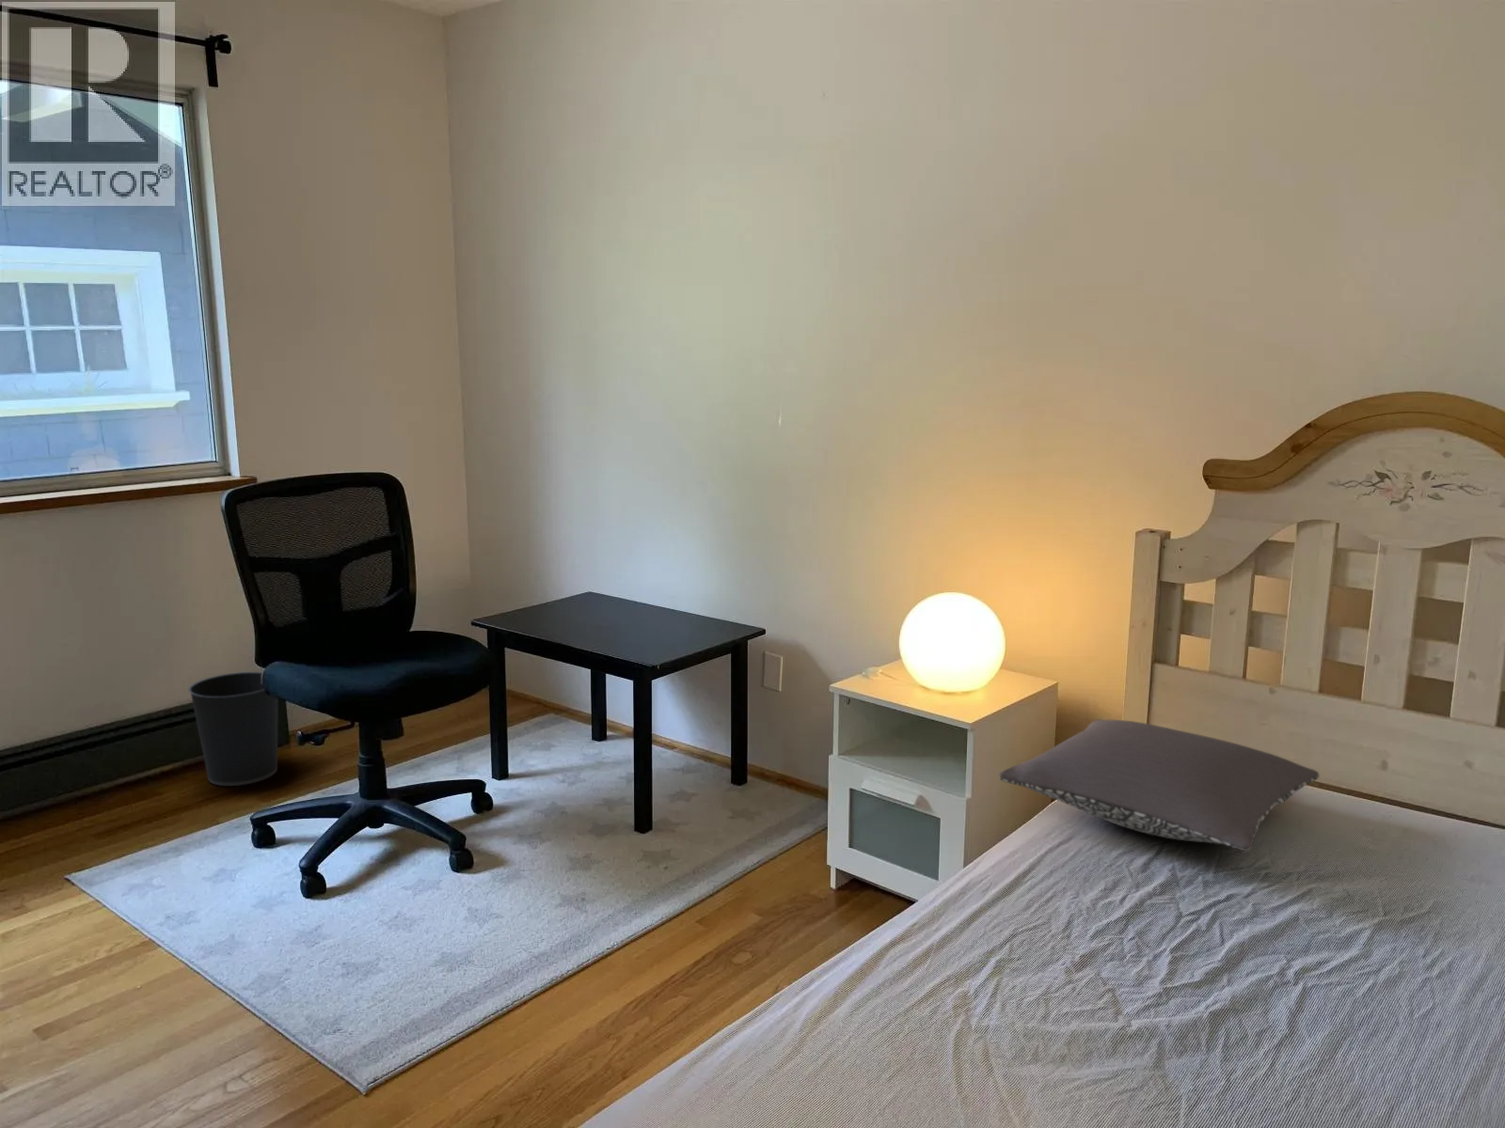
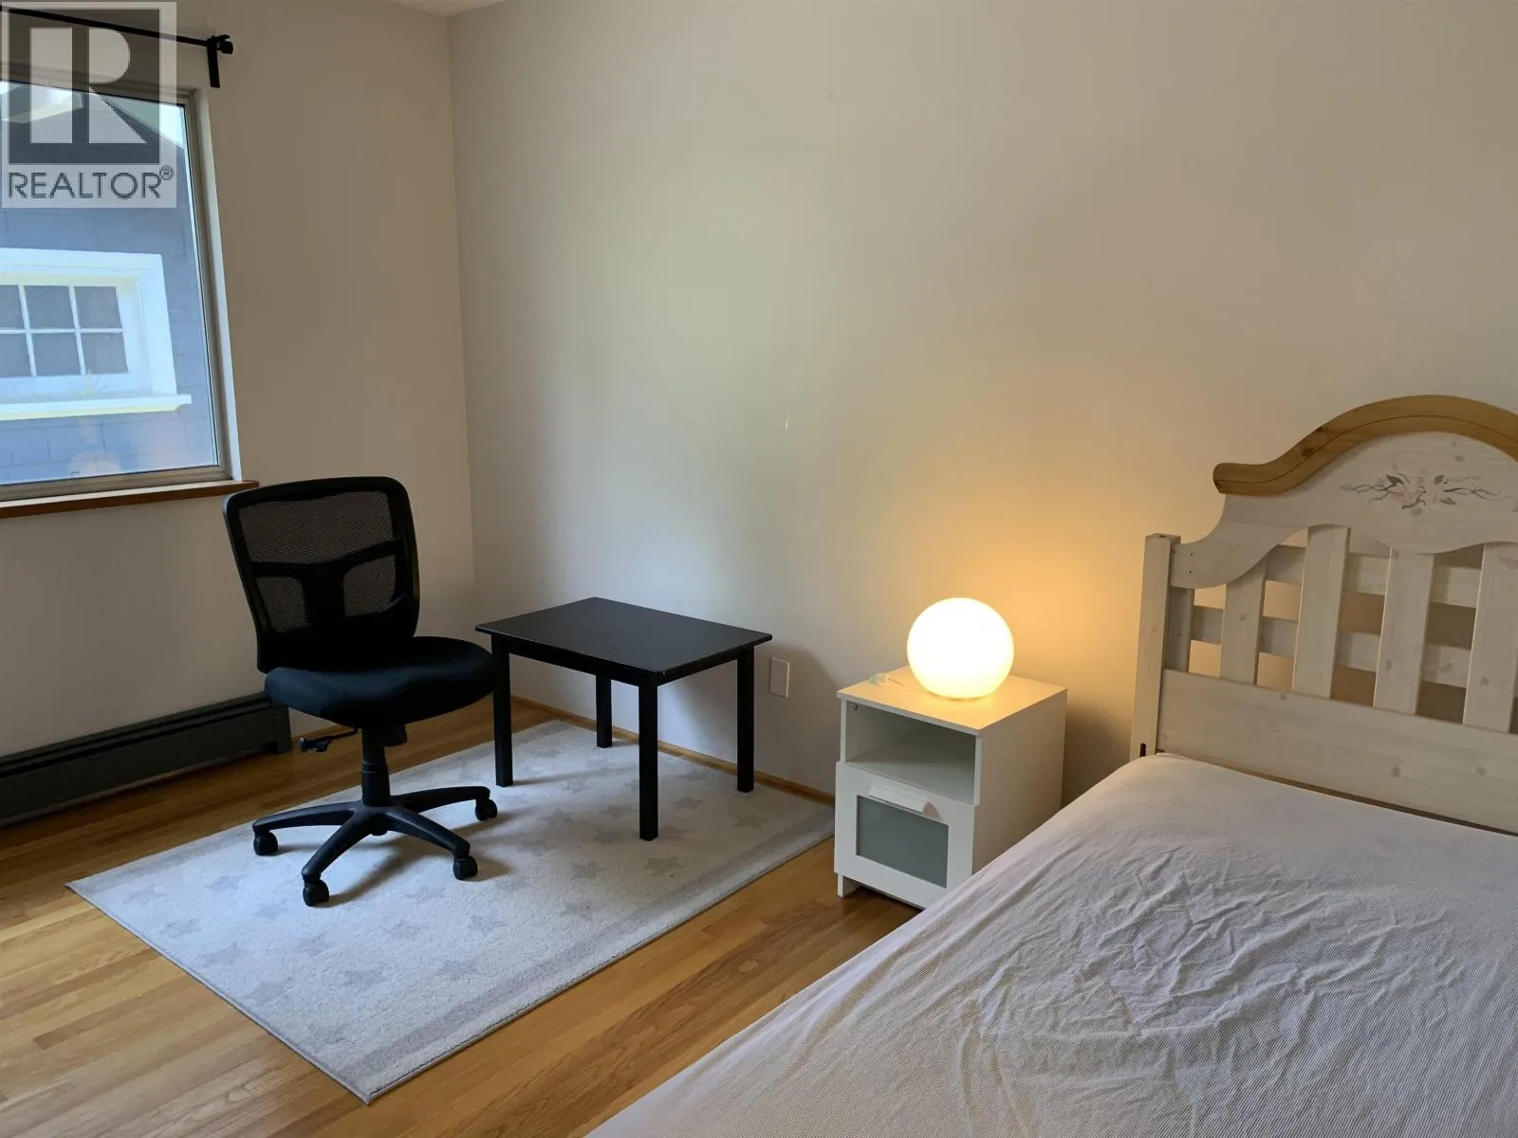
- pillow (1160, 775)
- wastebasket (239, 729)
